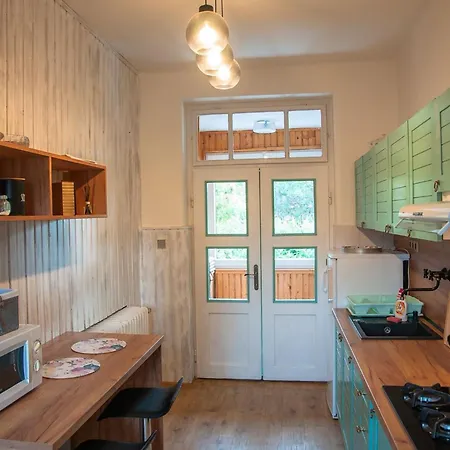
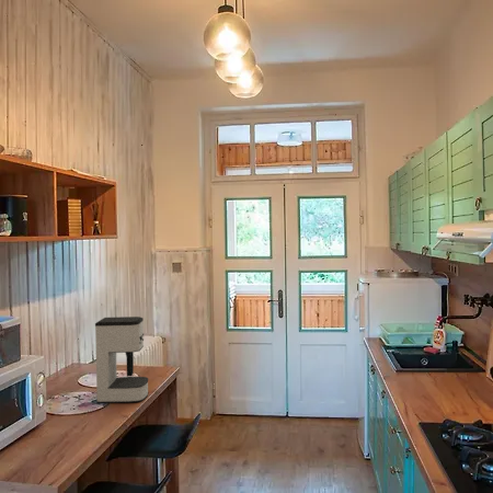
+ coffee maker (126, 356)
